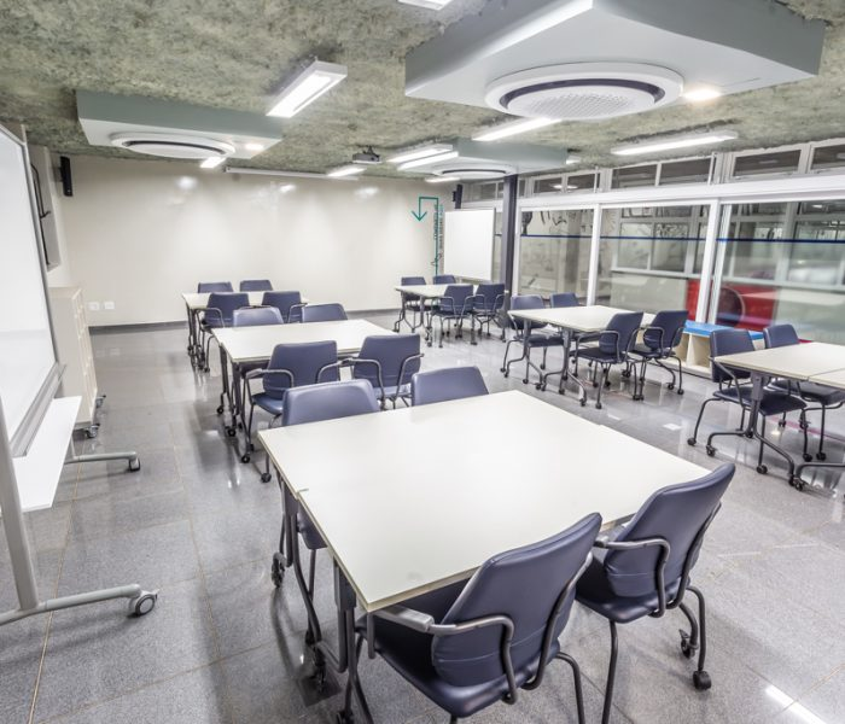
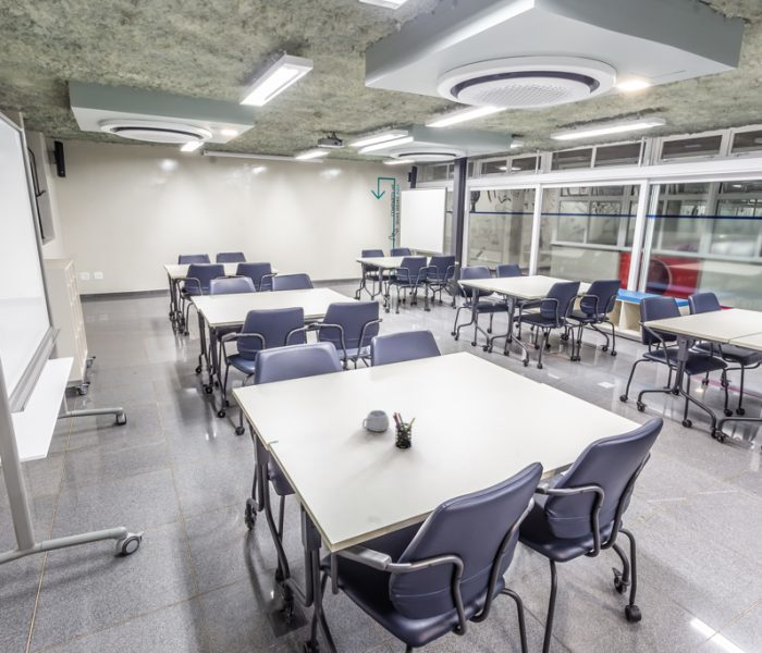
+ pen holder (403, 429)
+ mug (374, 421)
